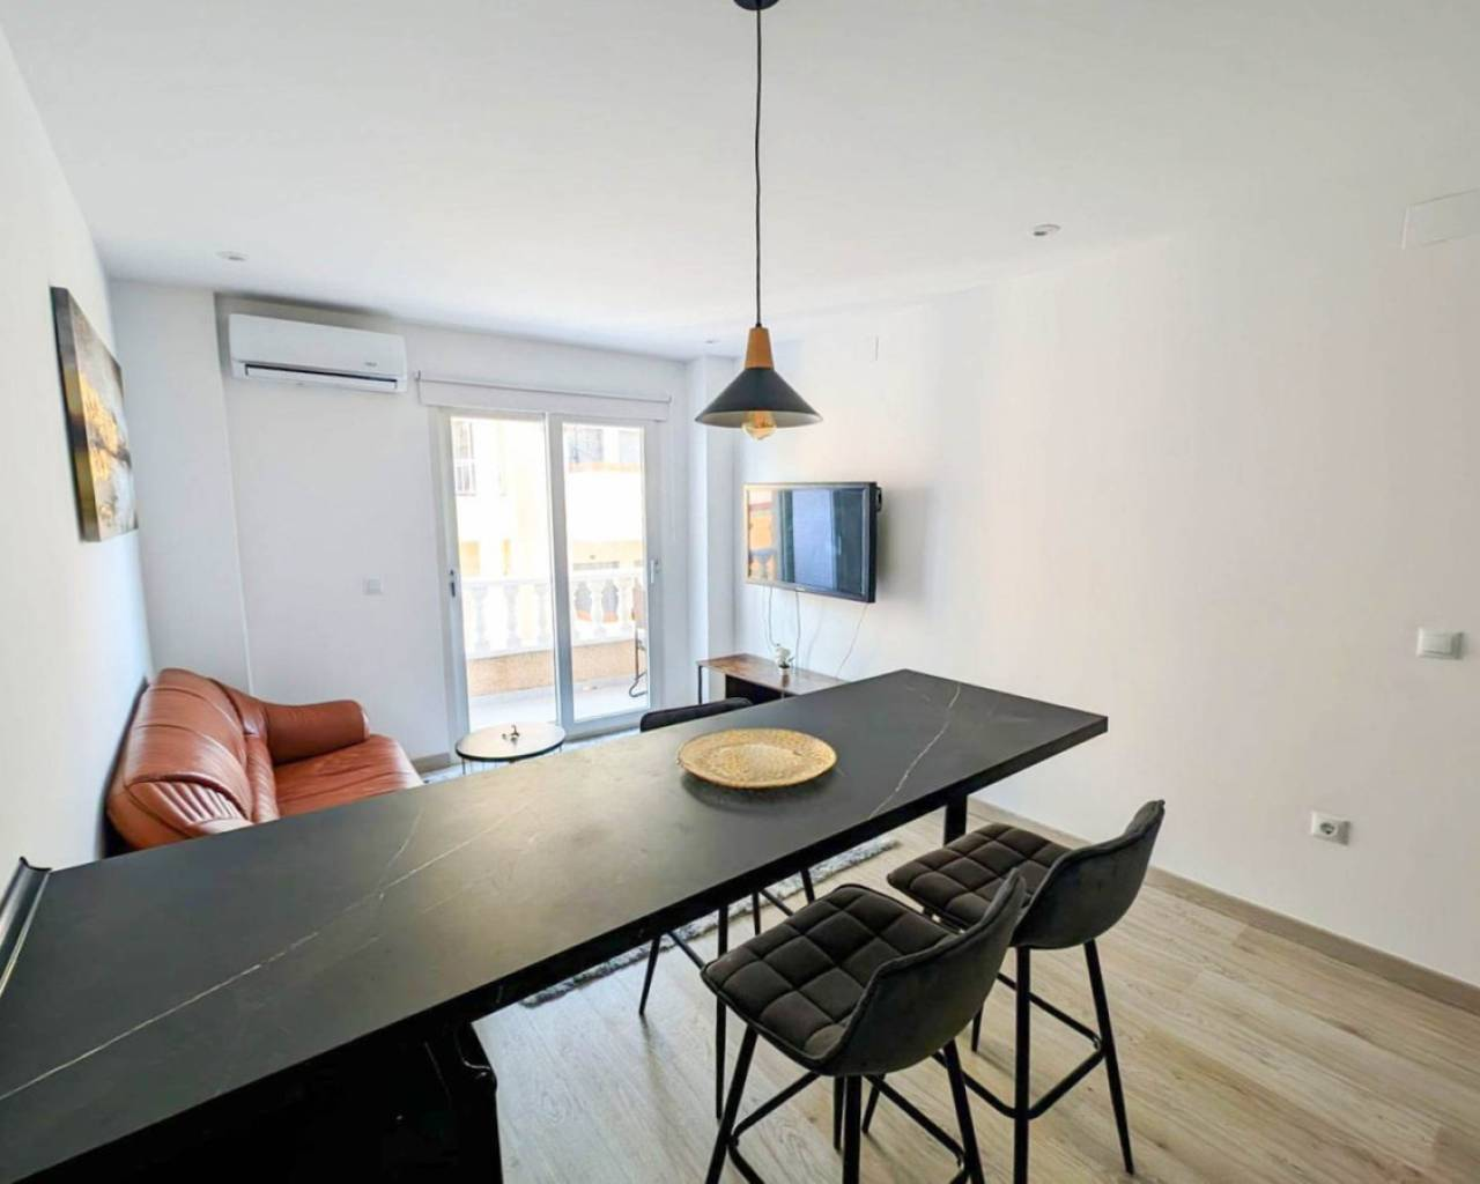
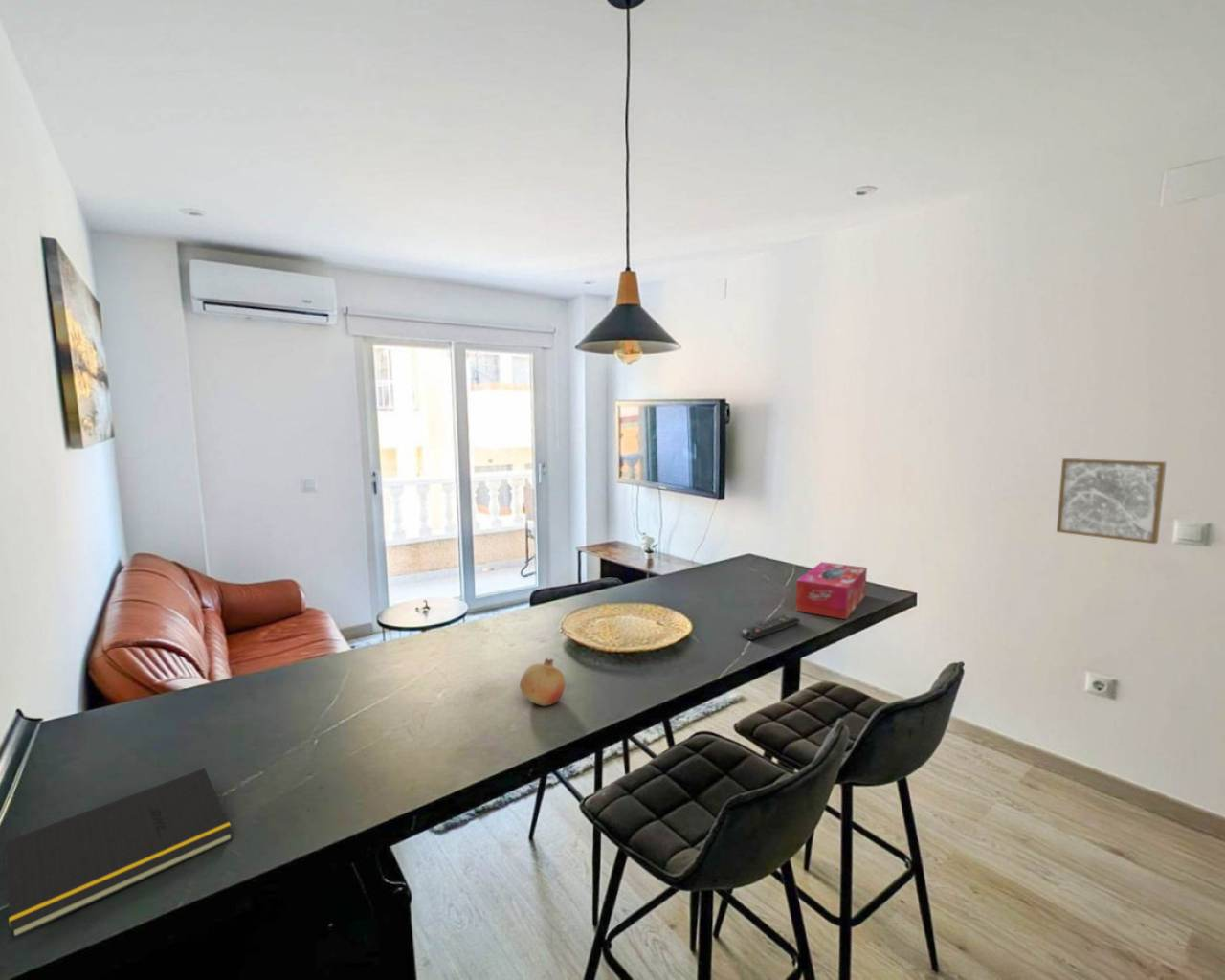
+ remote control (771, 626)
+ tissue box (833, 588)
+ wall art (1107, 499)
+ notepad (123, 839)
+ fruit (542, 681)
